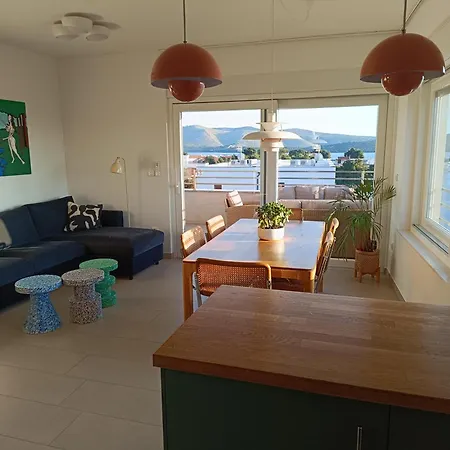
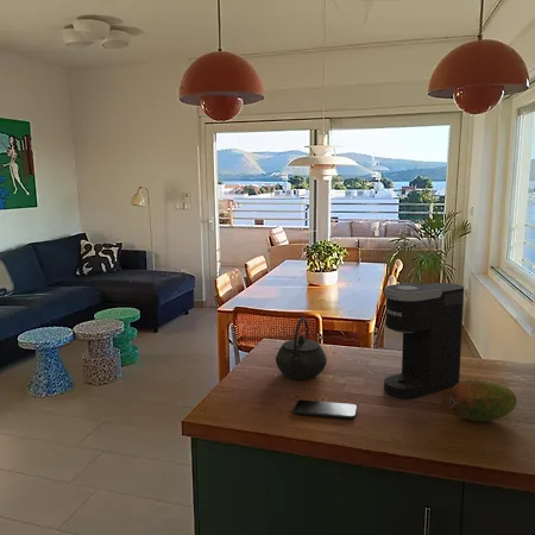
+ coffee maker (423, 335)
+ kettle (300, 347)
+ smartphone (325, 409)
+ fruit (482, 399)
